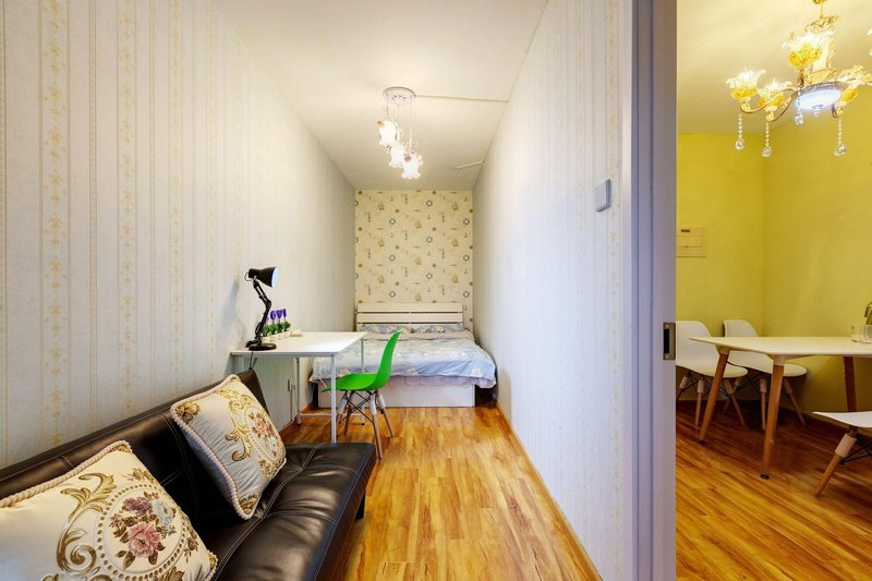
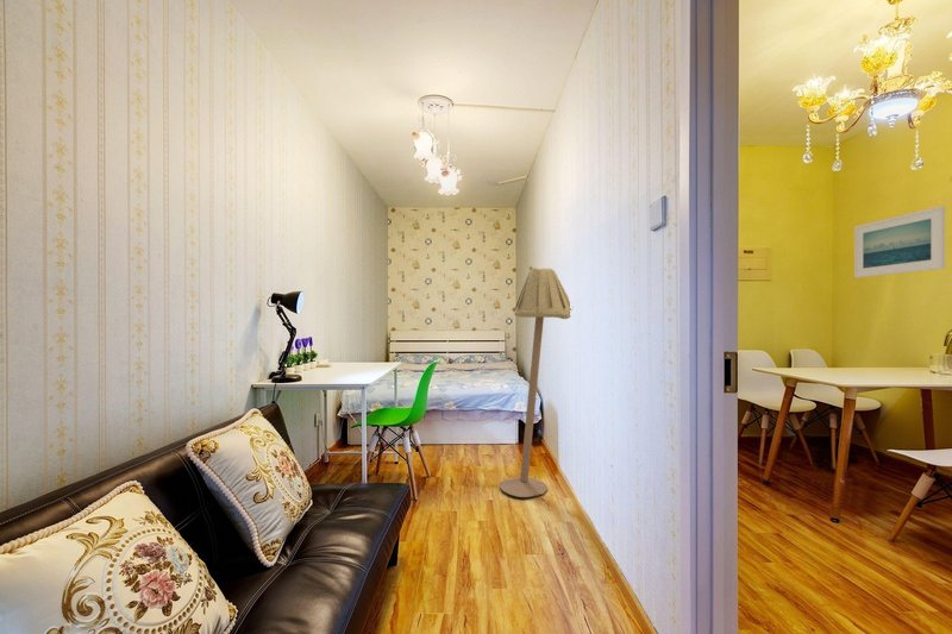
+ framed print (895, 245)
+ floor lamp (536, 376)
